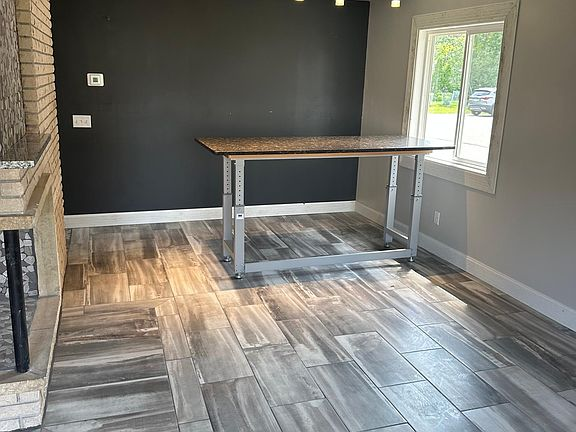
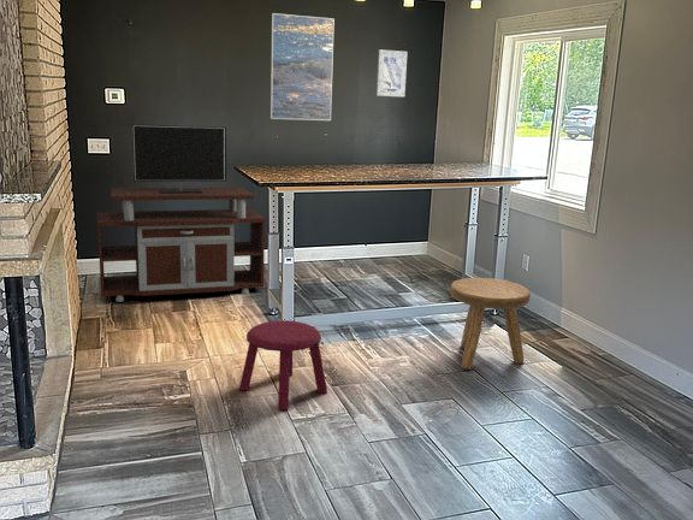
+ wall art (391, 73)
+ stool (283, 360)
+ stool (481, 324)
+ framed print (302, 69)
+ tv stand (180, 211)
